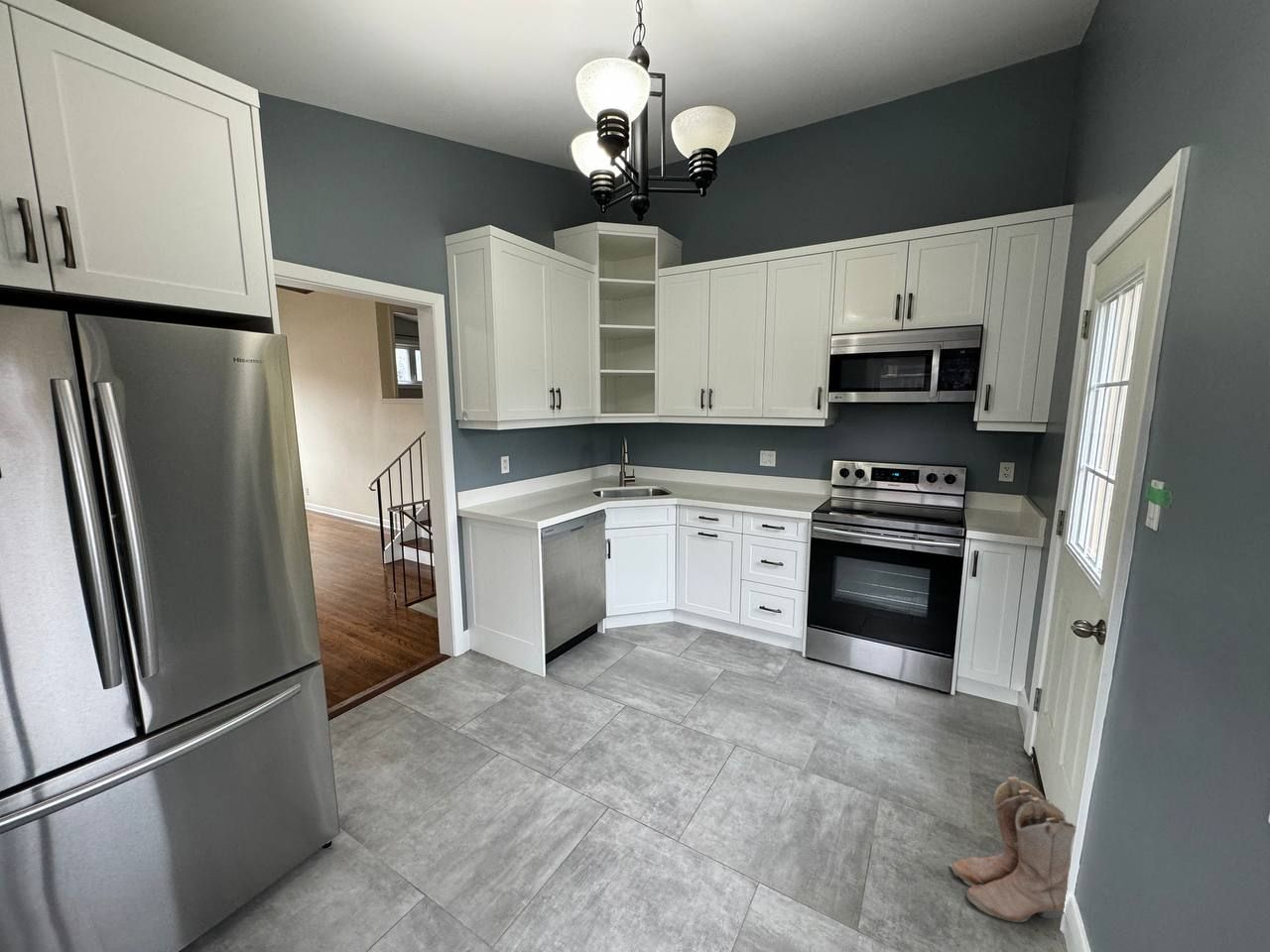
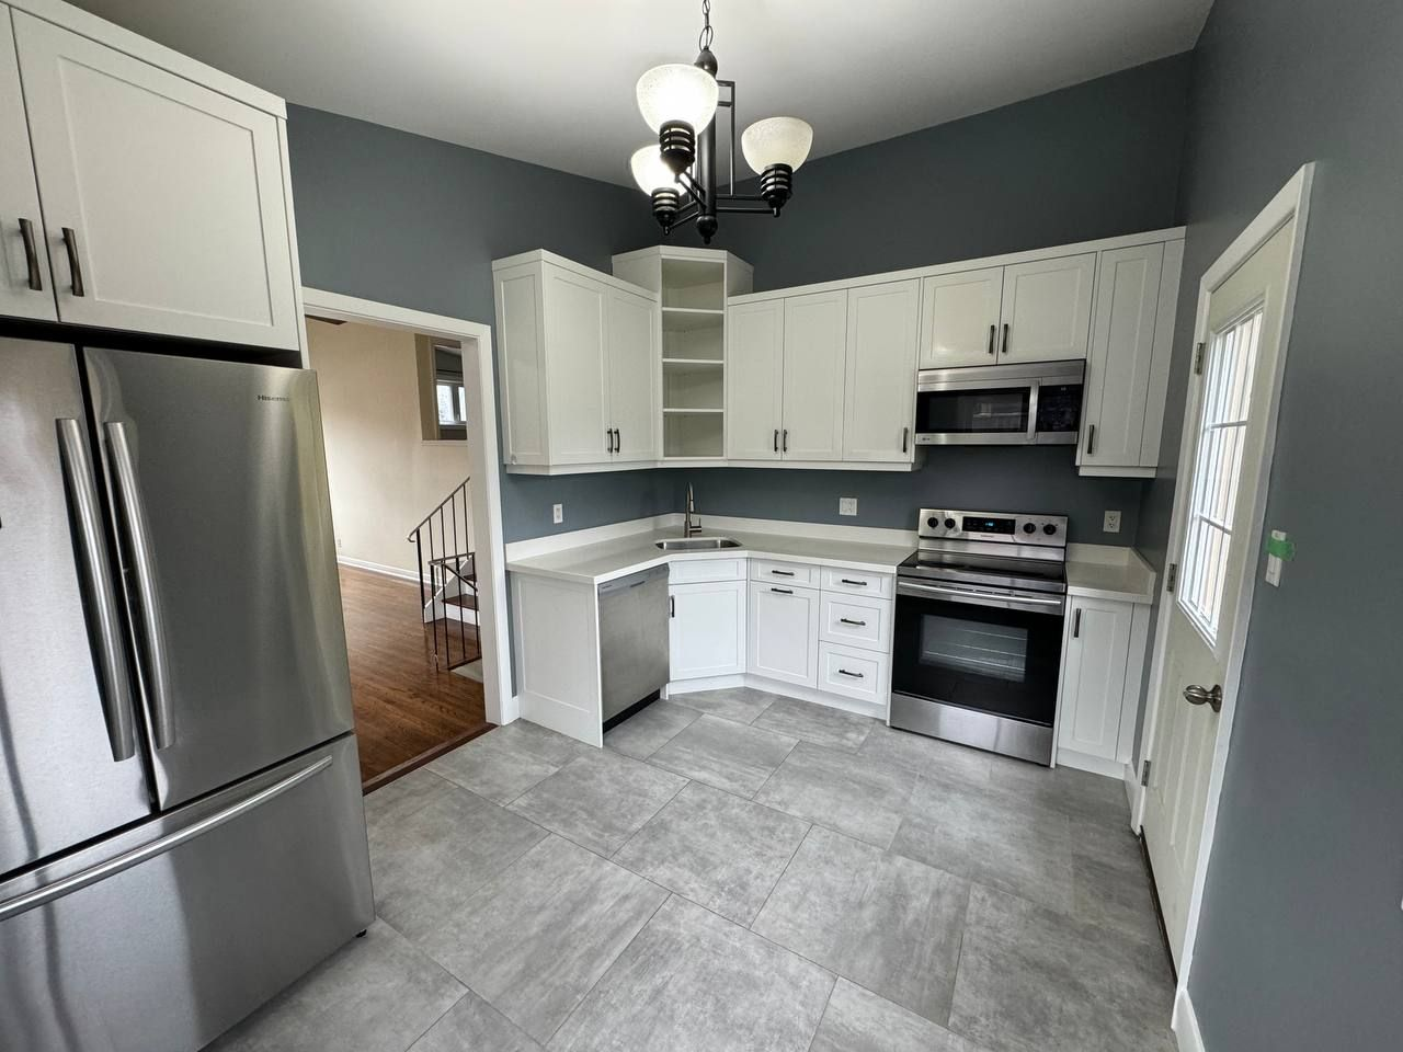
- boots (1010, 844)
